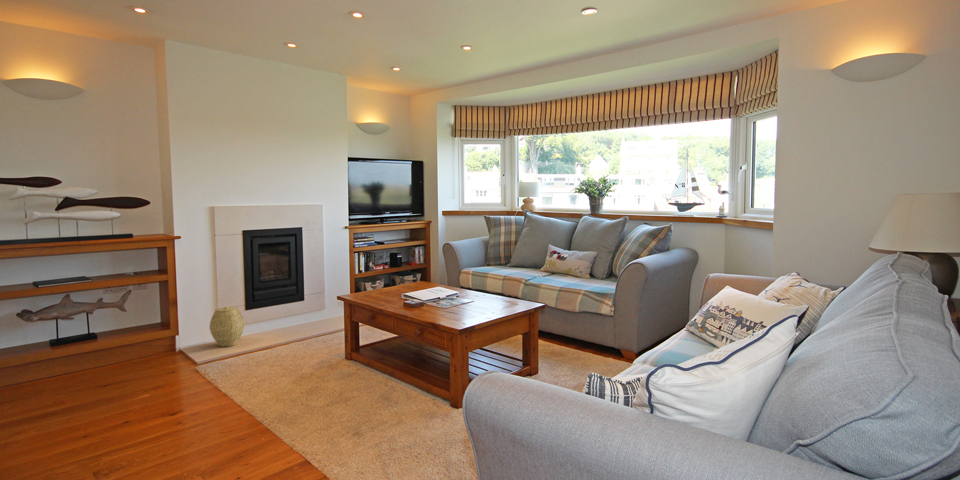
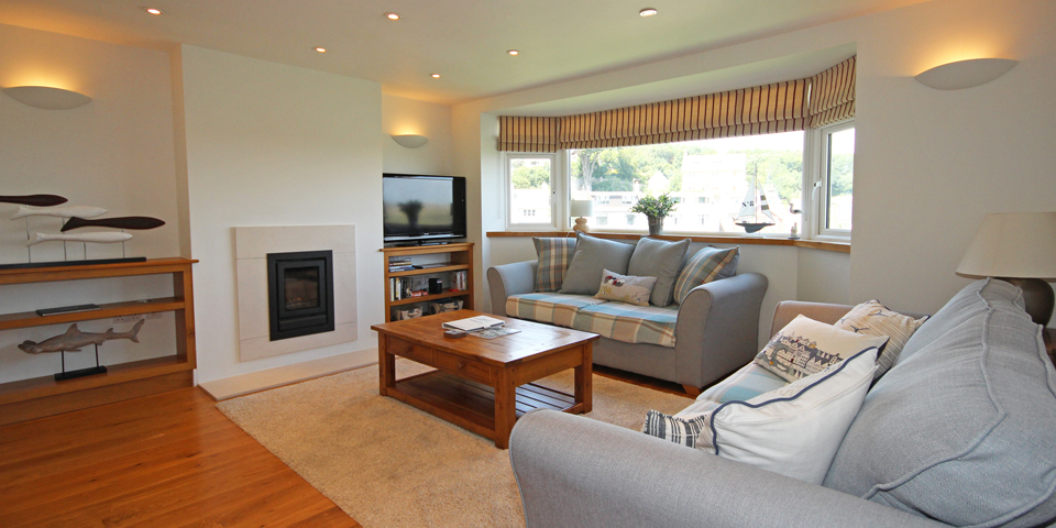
- woven basket (227, 325)
